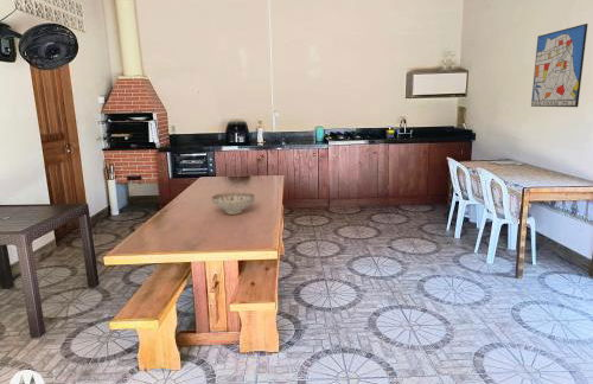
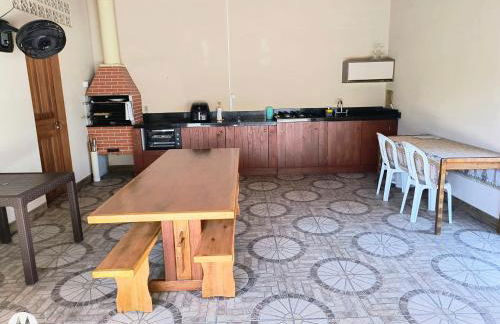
- decorative bowl (234, 204)
- wall art (556, 69)
